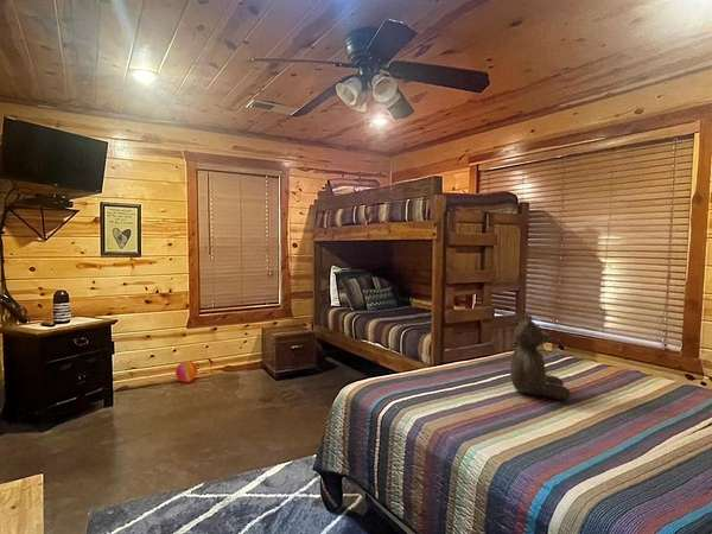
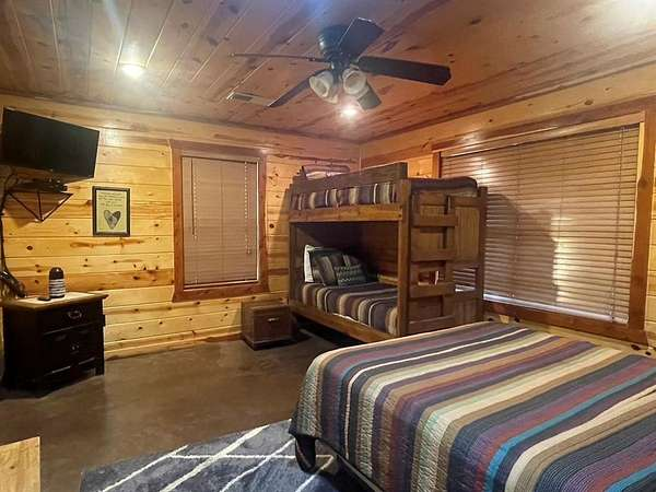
- teddy bear (539, 352)
- ball (186, 371)
